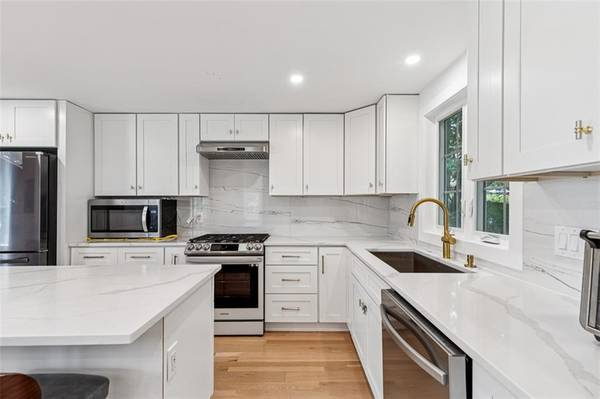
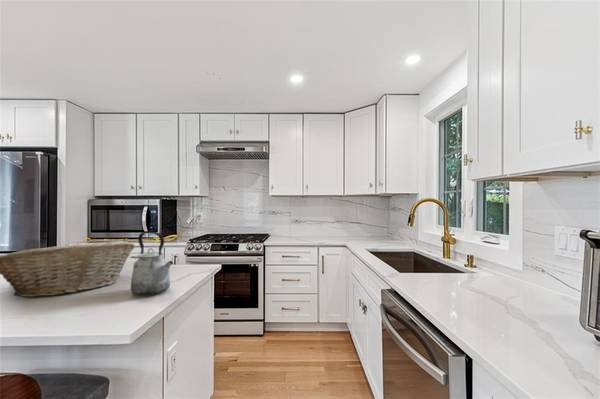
+ fruit basket (70, 263)
+ kettle (155, 262)
